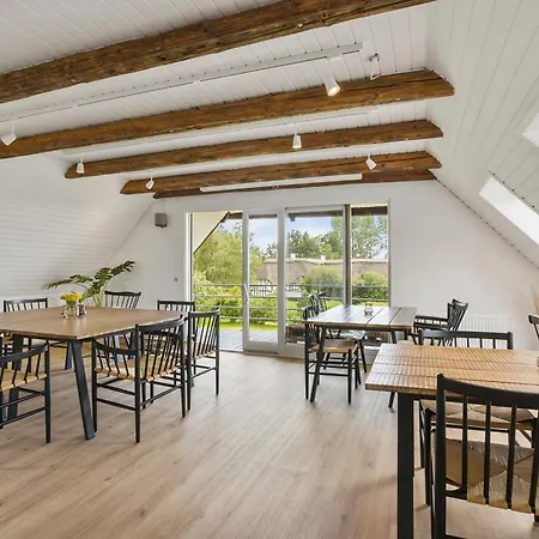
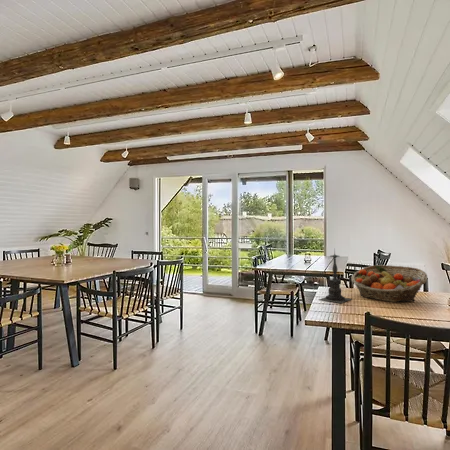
+ fruit basket (387, 282)
+ candle holder (335, 273)
